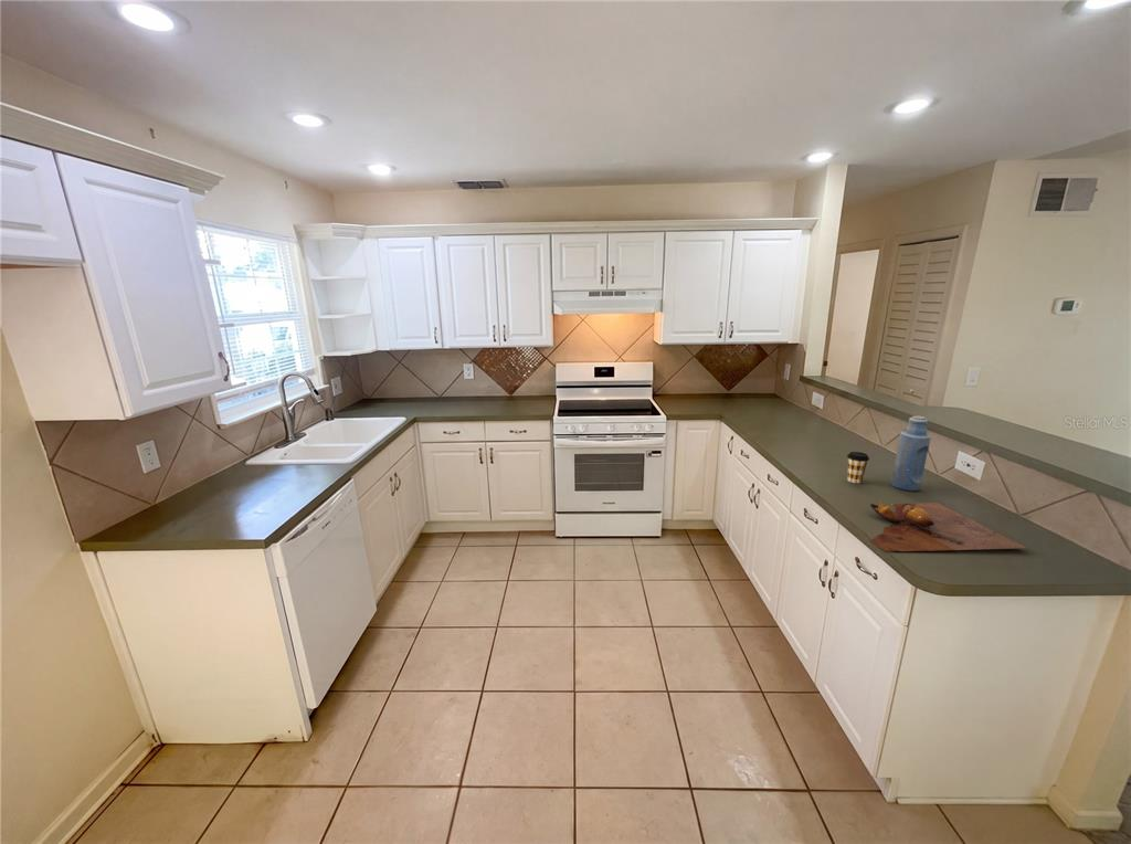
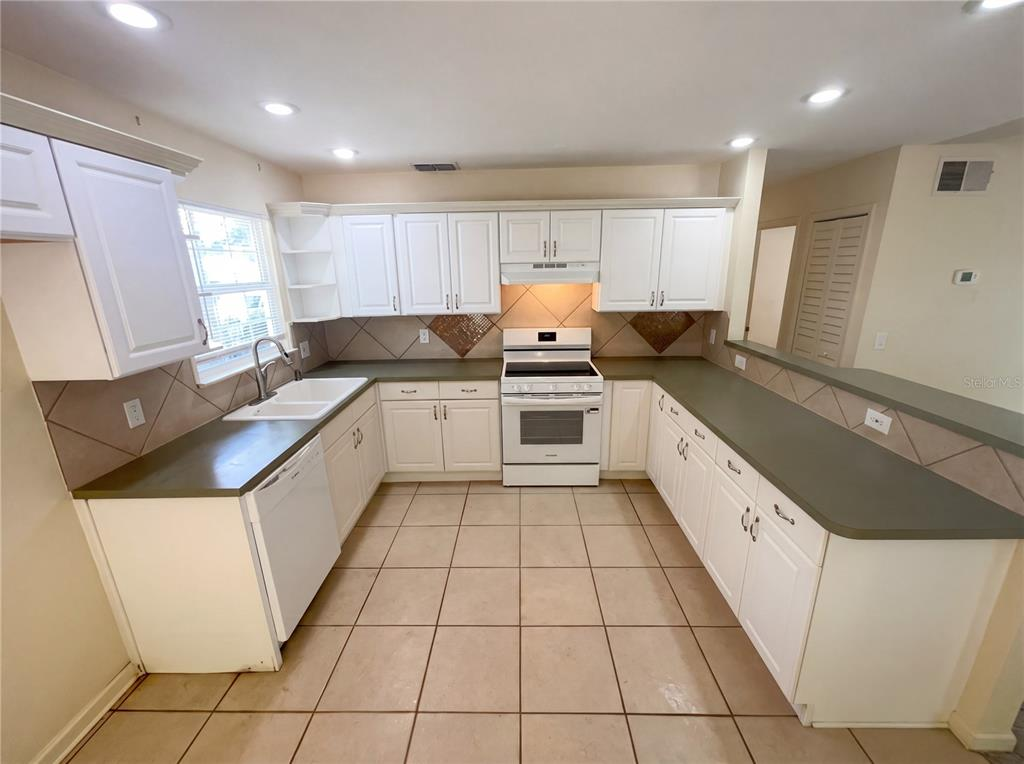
- cutting board (916, 517)
- coffee cup (856, 467)
- bottle (911, 452)
